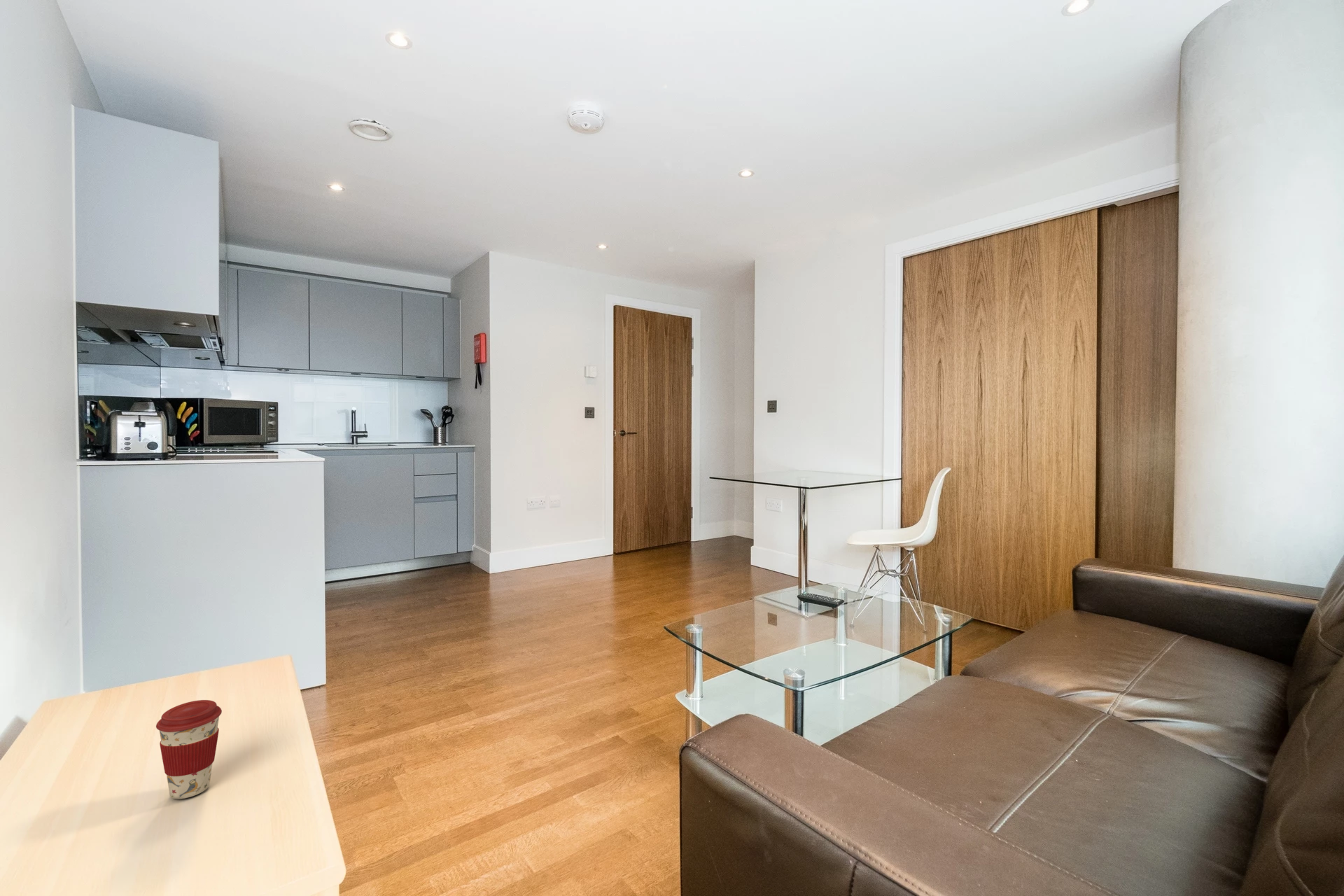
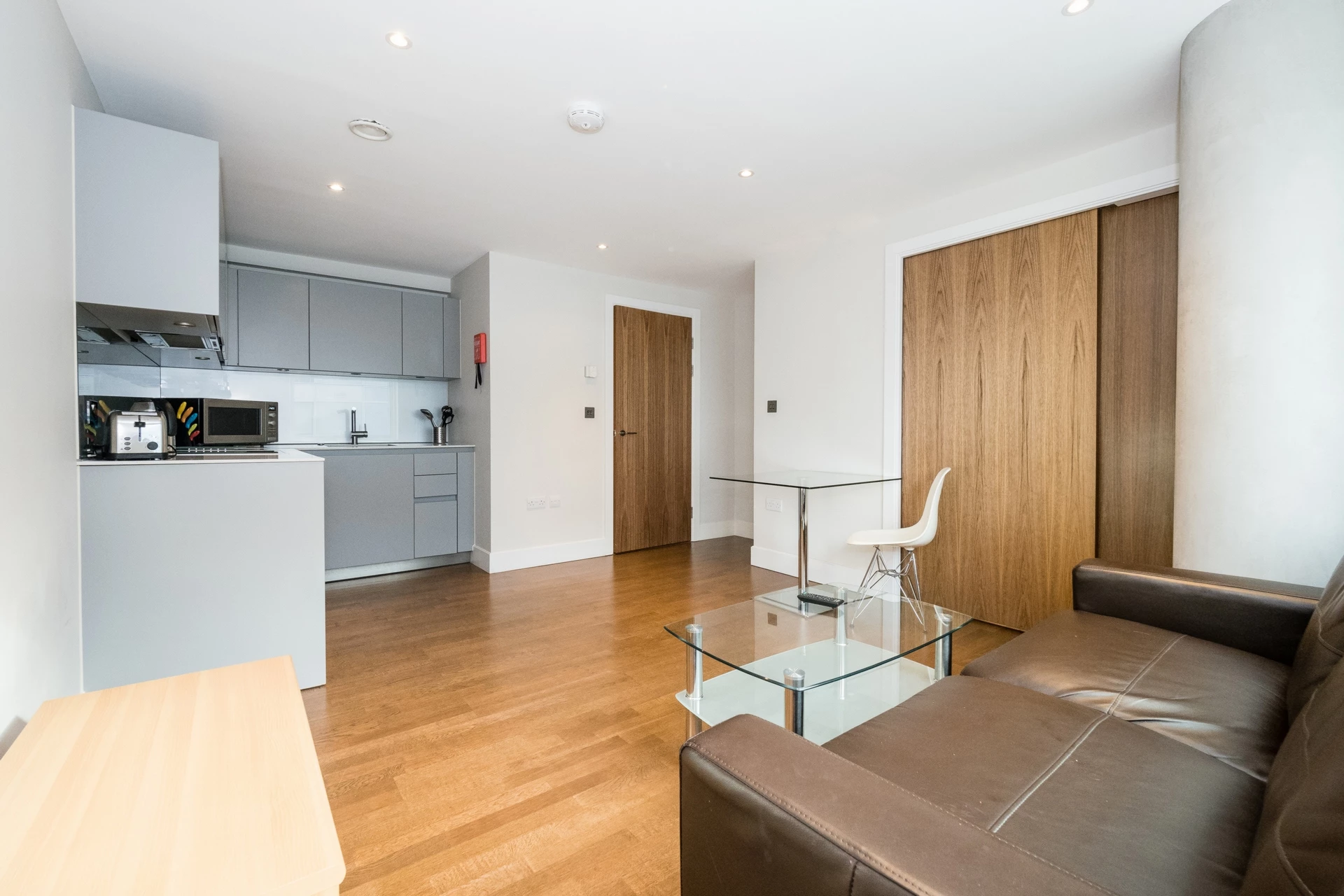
- coffee cup (190, 749)
